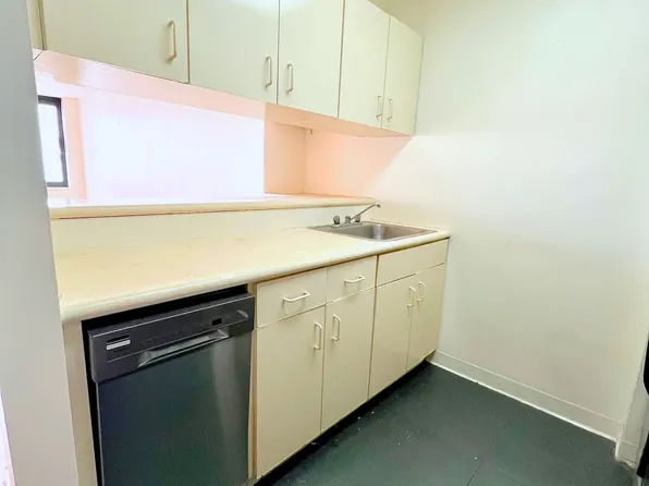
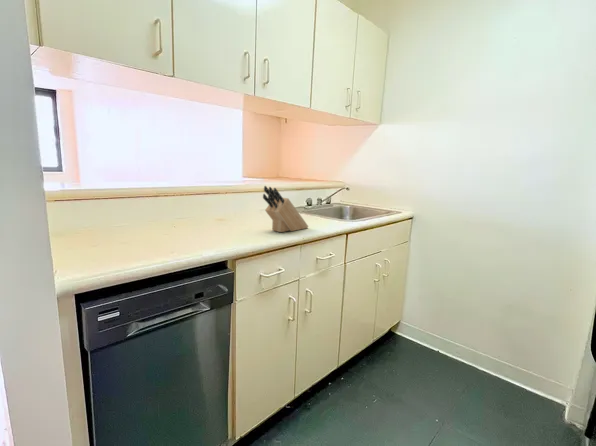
+ knife block (285, 208)
